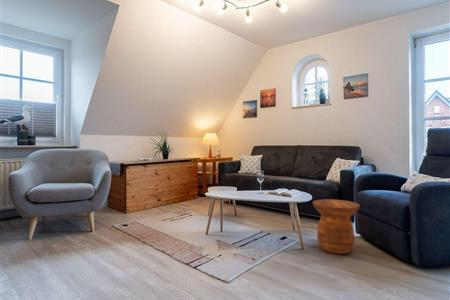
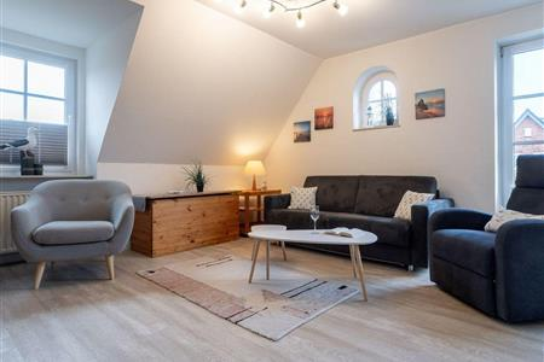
- side table (335, 226)
